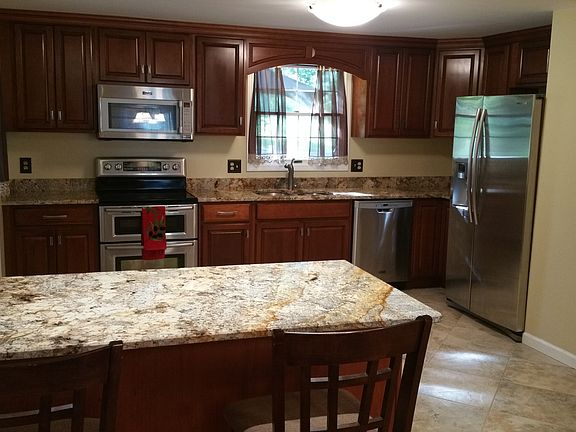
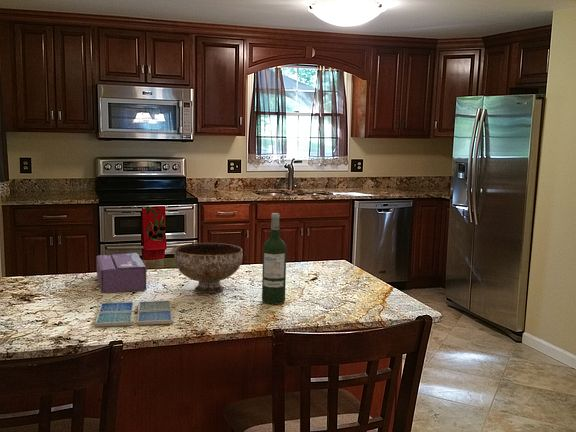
+ bowl (208, 269)
+ tissue box (120, 271)
+ drink coaster (132, 312)
+ wine bottle (274, 257)
